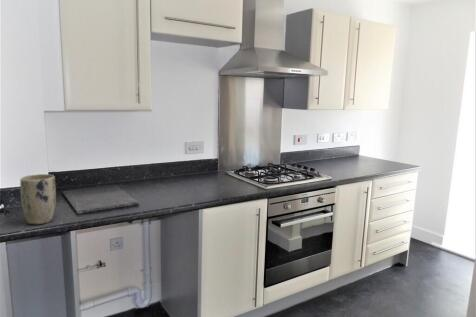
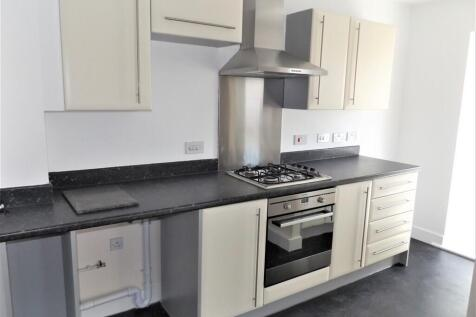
- plant pot (39, 199)
